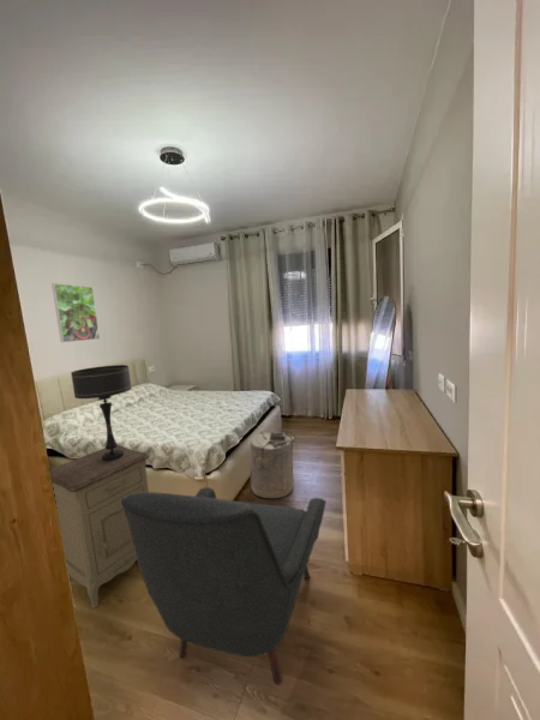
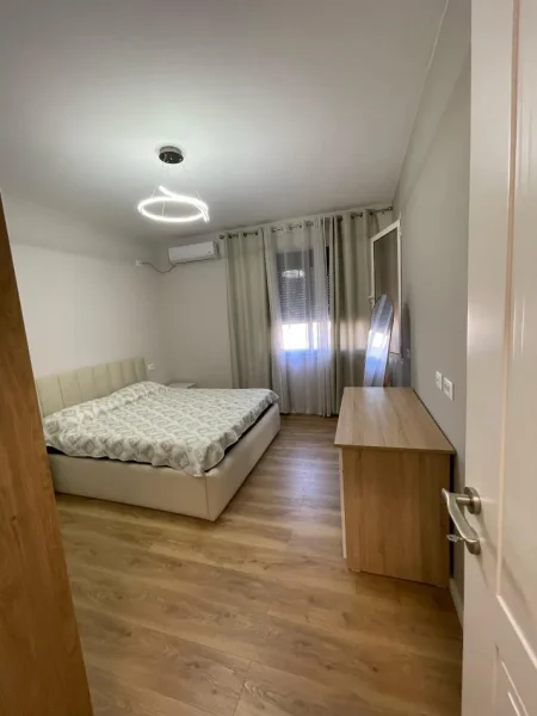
- table lamp (107, 413)
- chair (234, 546)
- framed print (77, 313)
- laundry hamper (269, 462)
- nightstand (108, 518)
